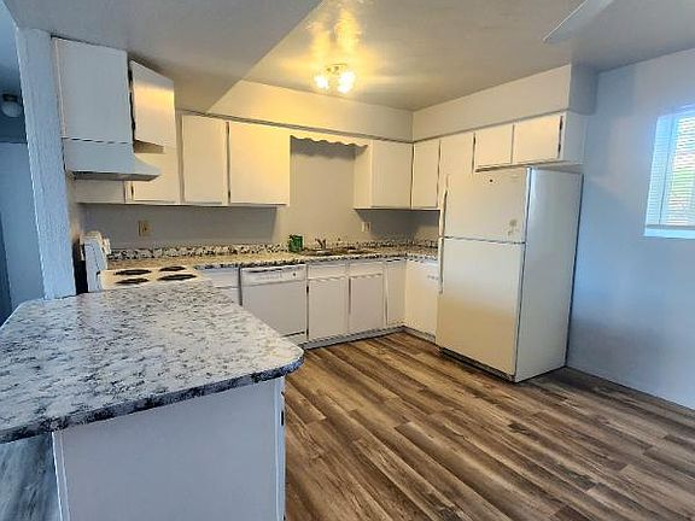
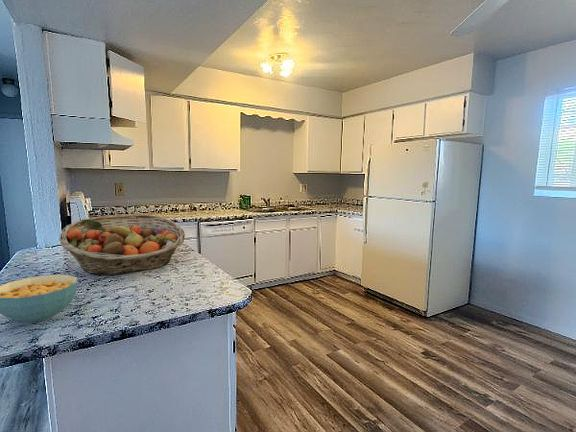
+ fruit basket (127, 241)
+ cereal bowl (38, 301)
